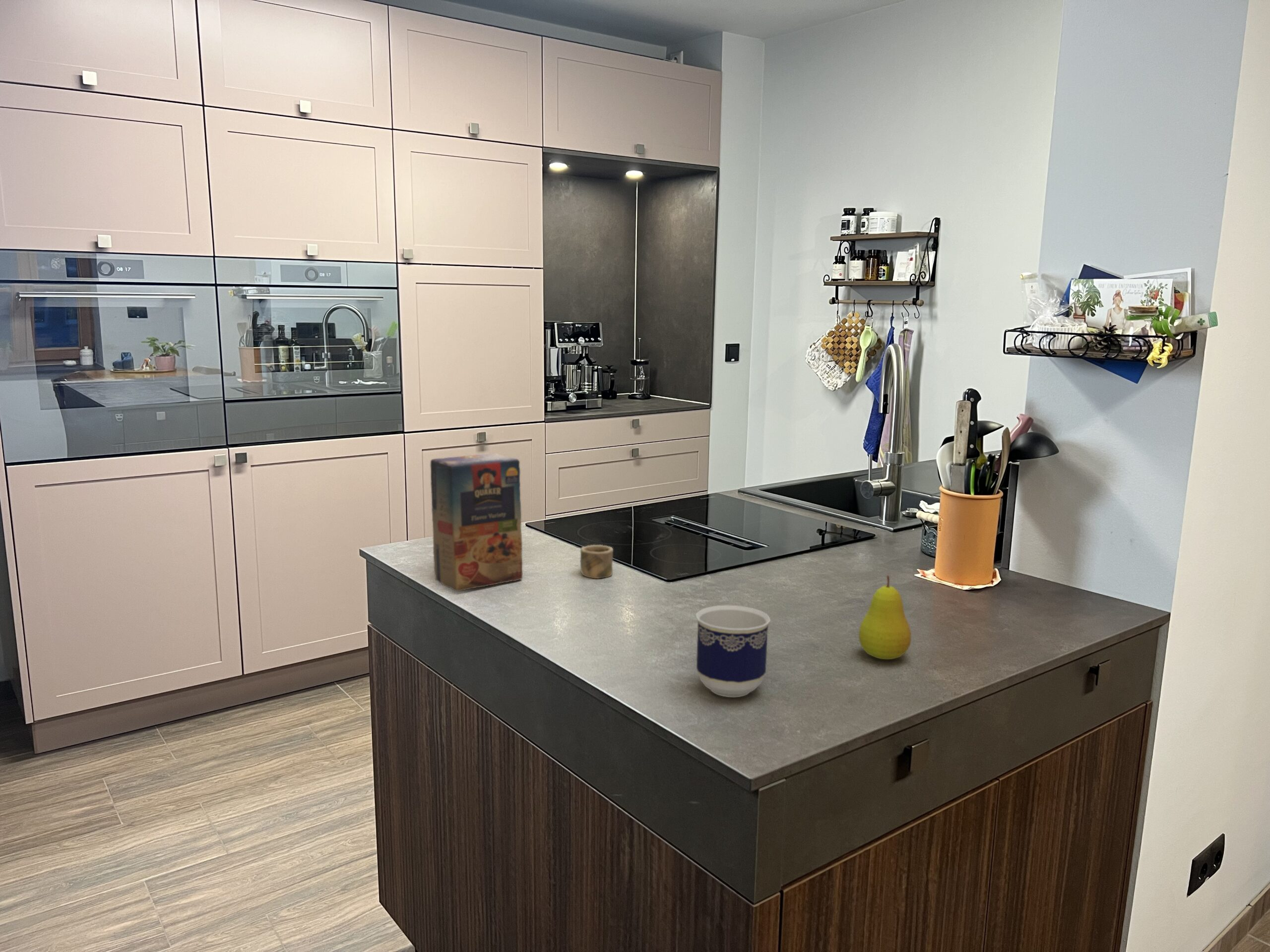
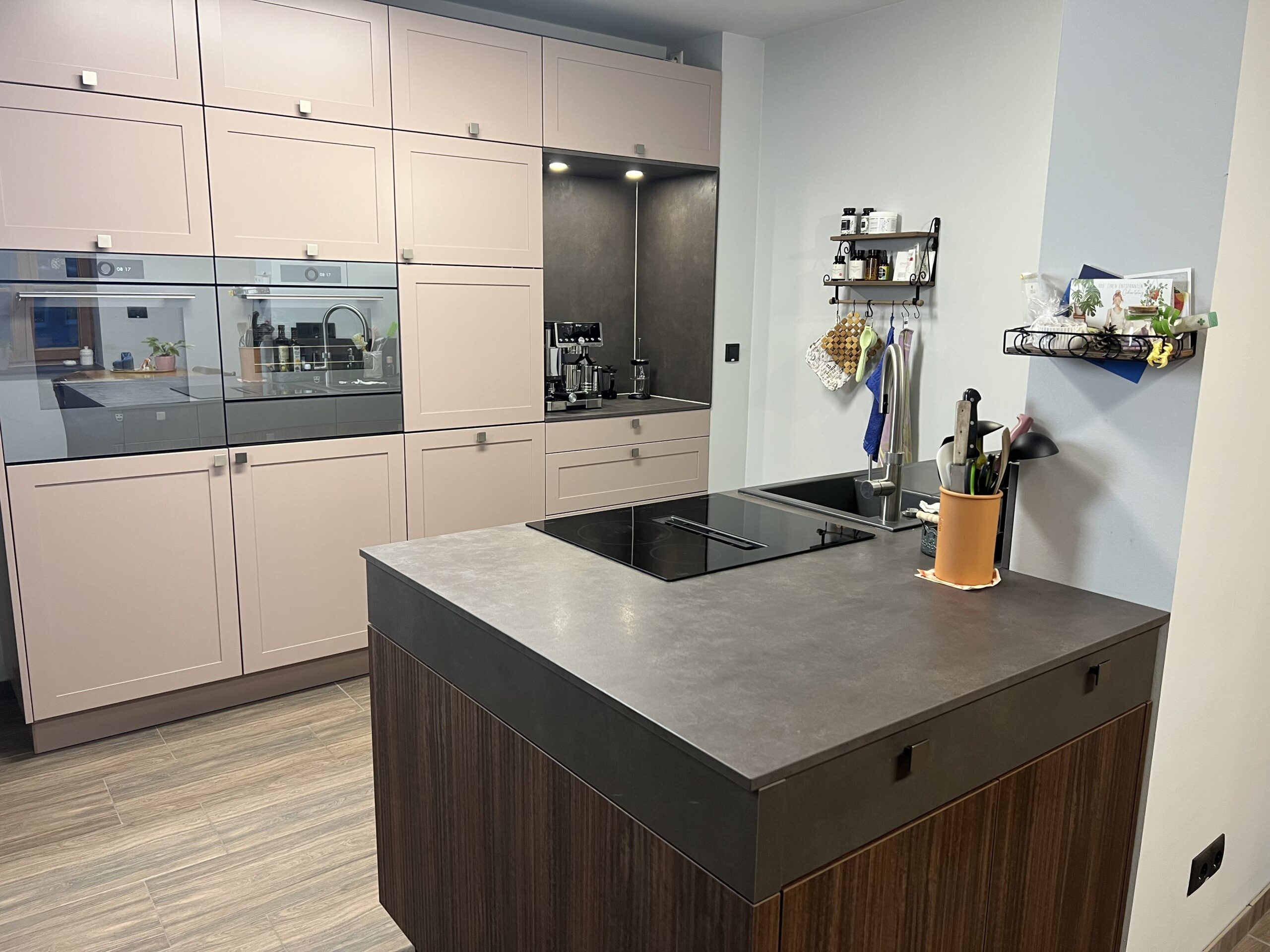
- cereal box (521, 518)
- cup (735, 650)
- fruit (886, 616)
